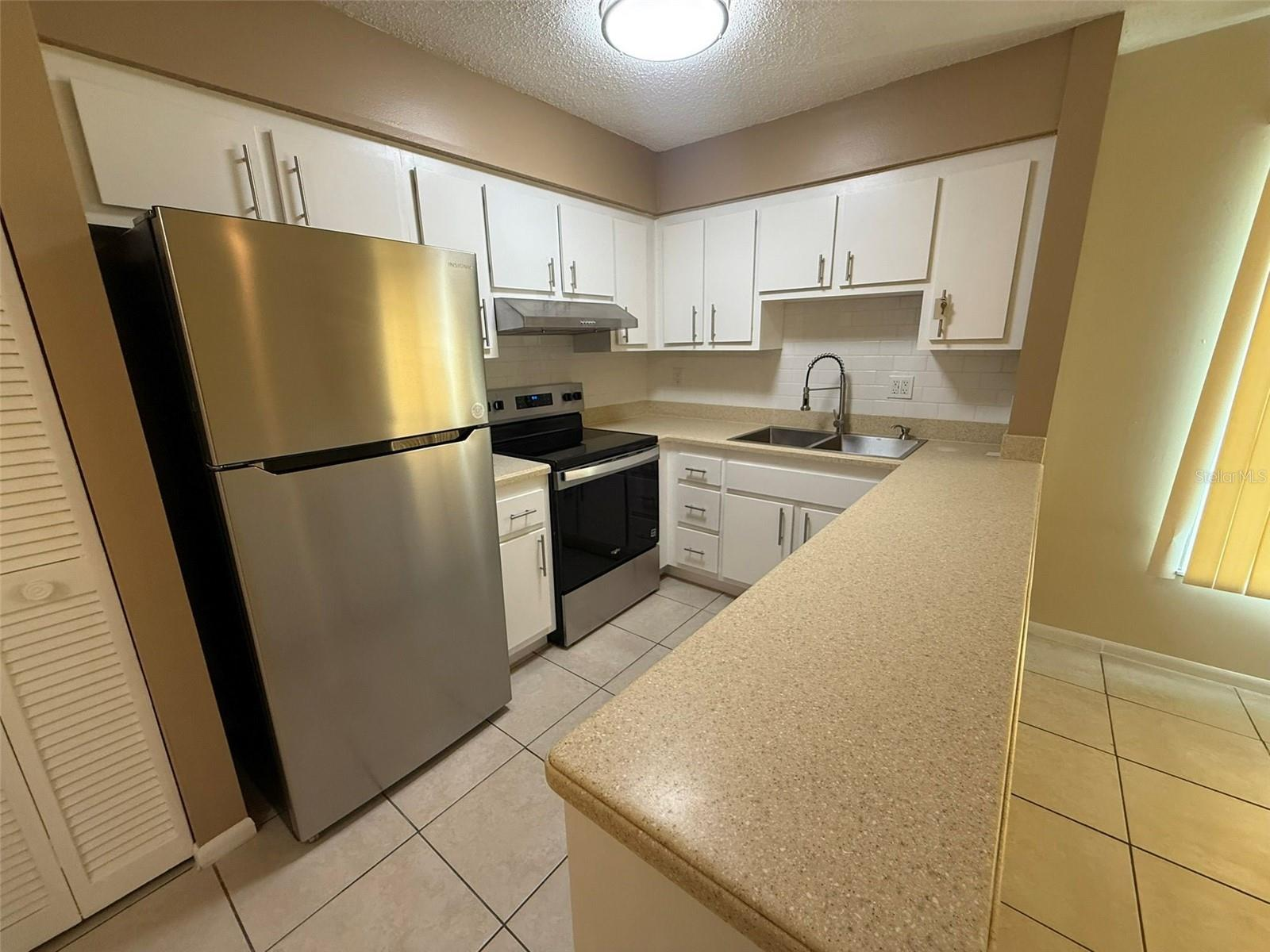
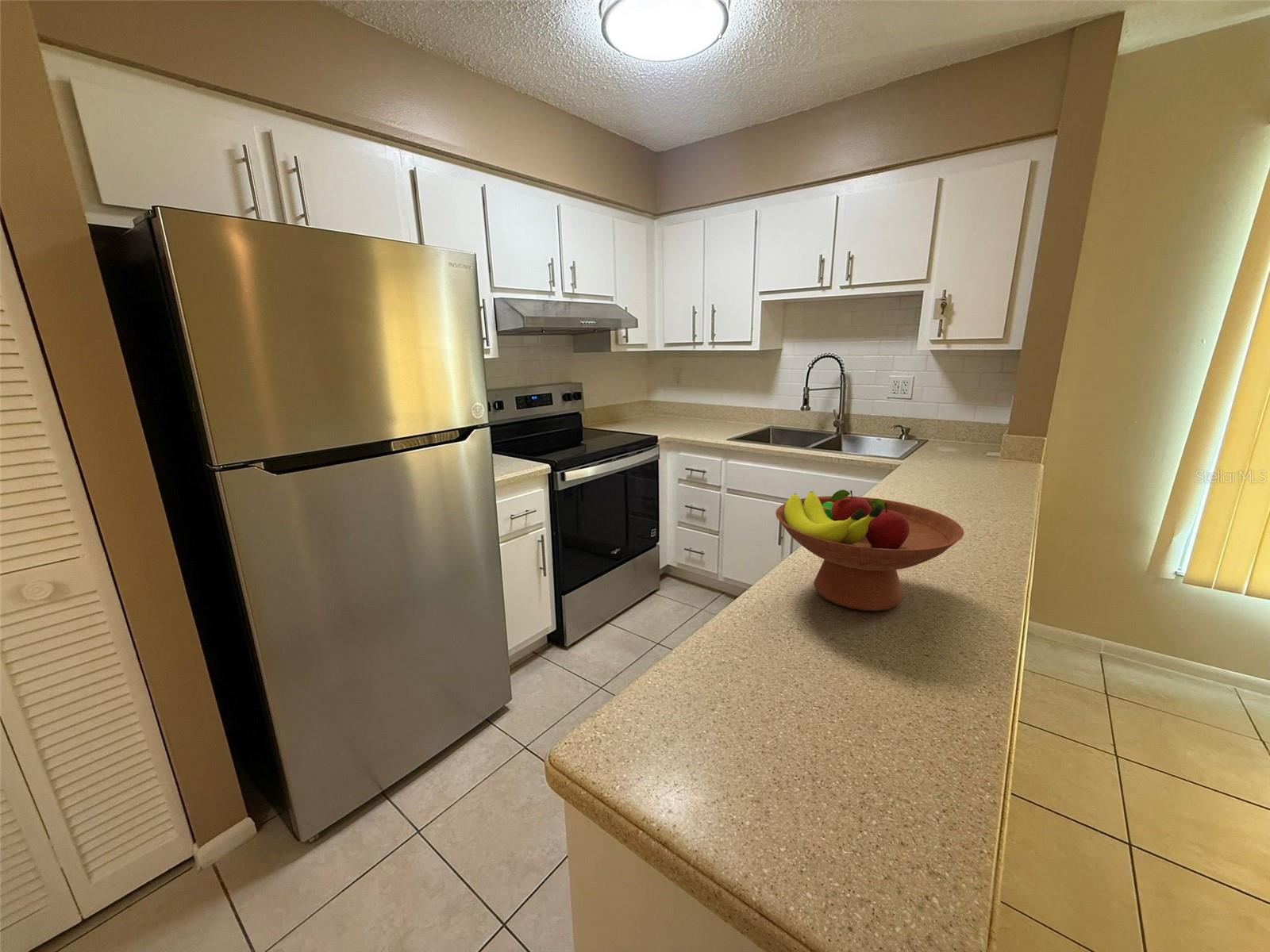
+ fruit bowl (861, 542)
